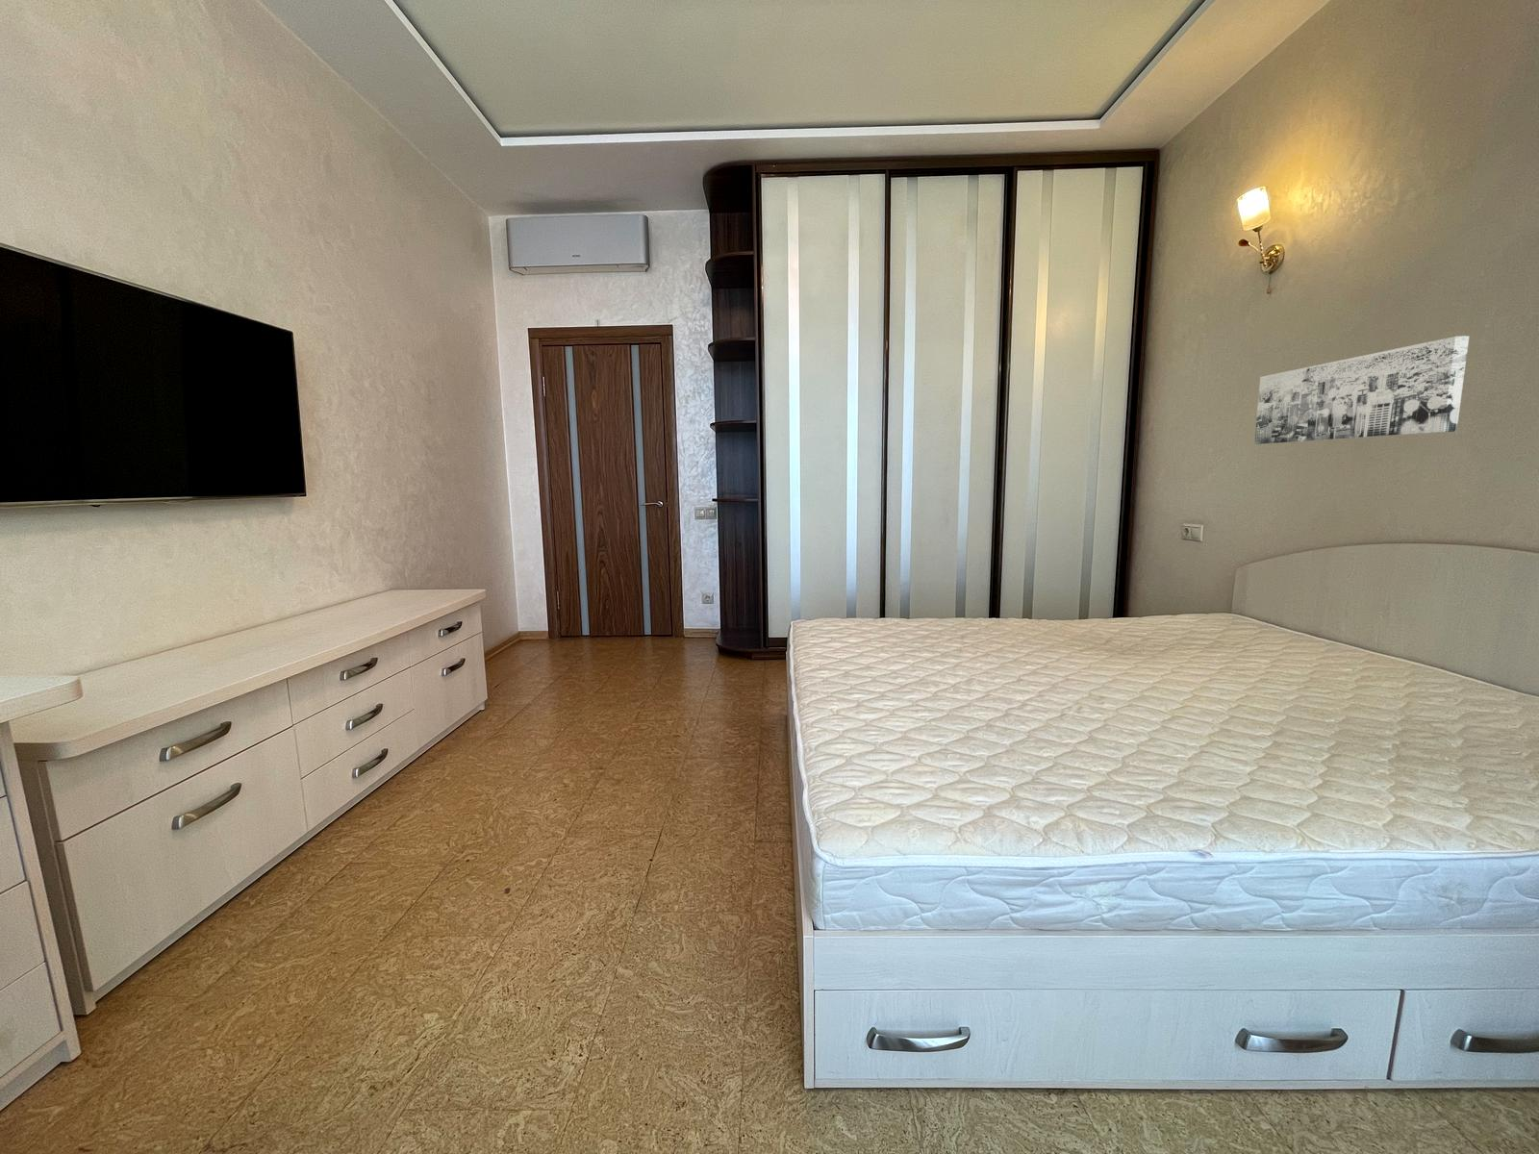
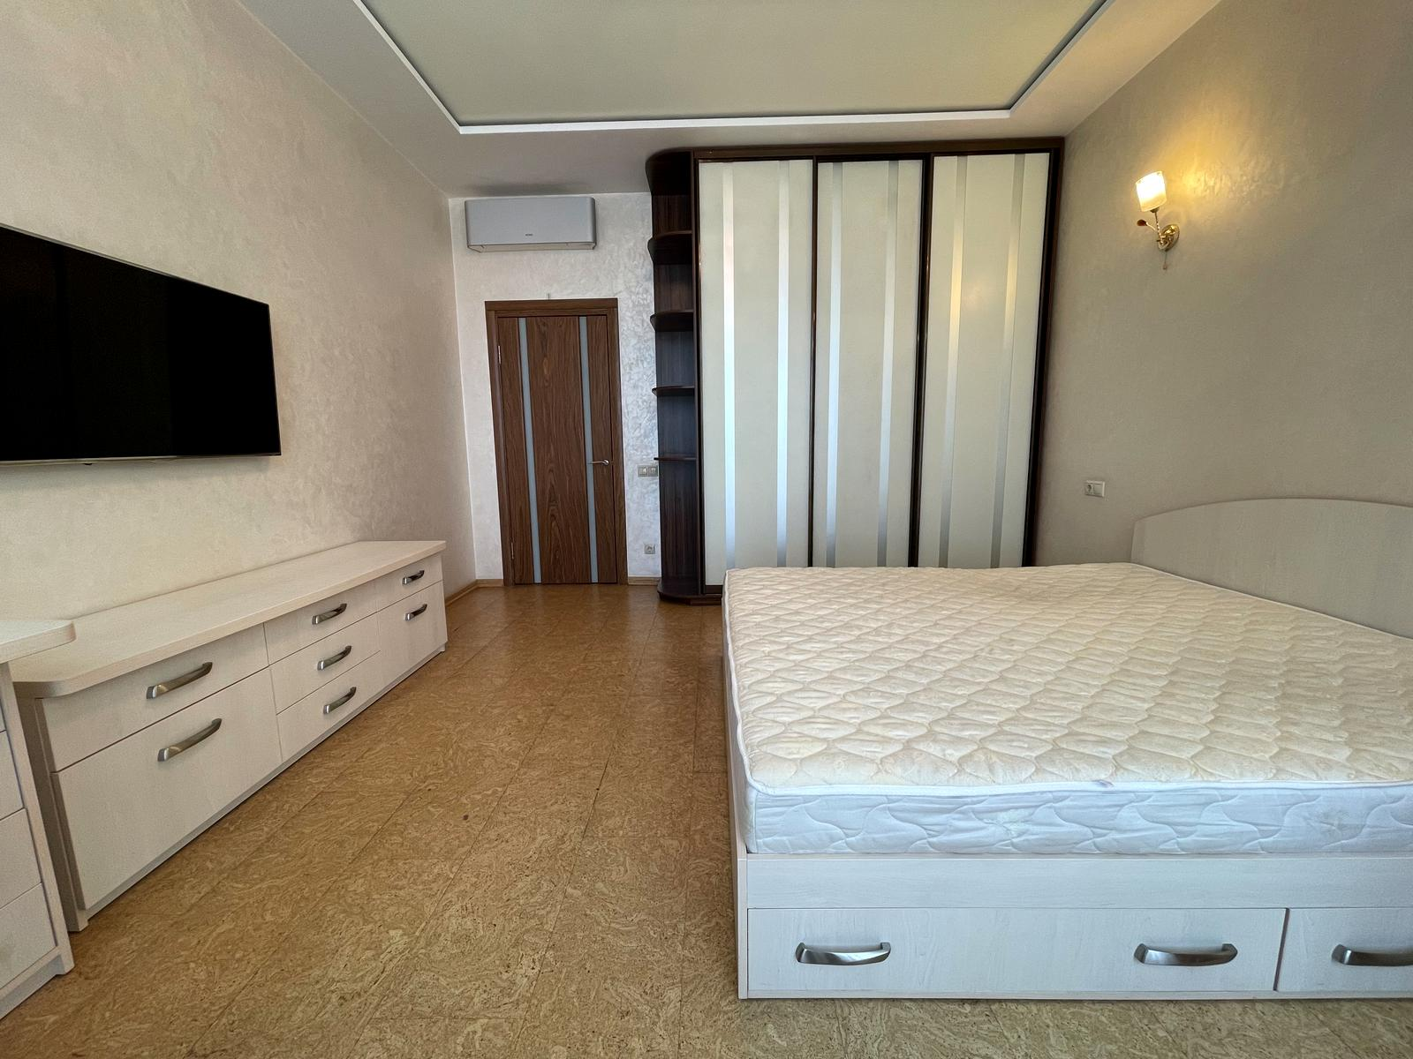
- wall art (1341, 399)
